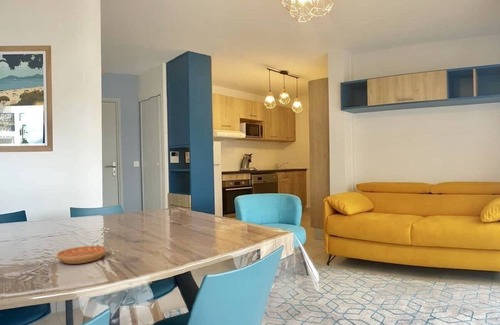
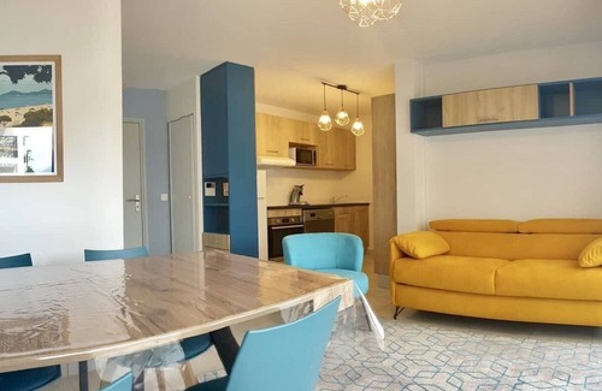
- saucer (82, 254)
